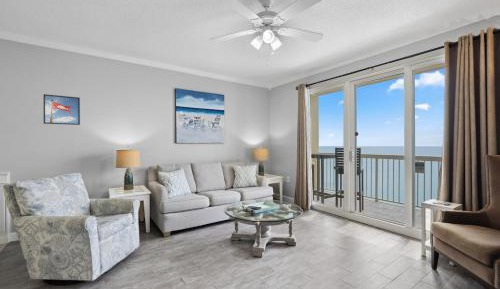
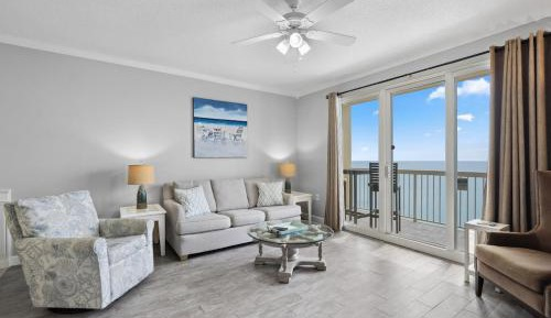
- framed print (62, 110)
